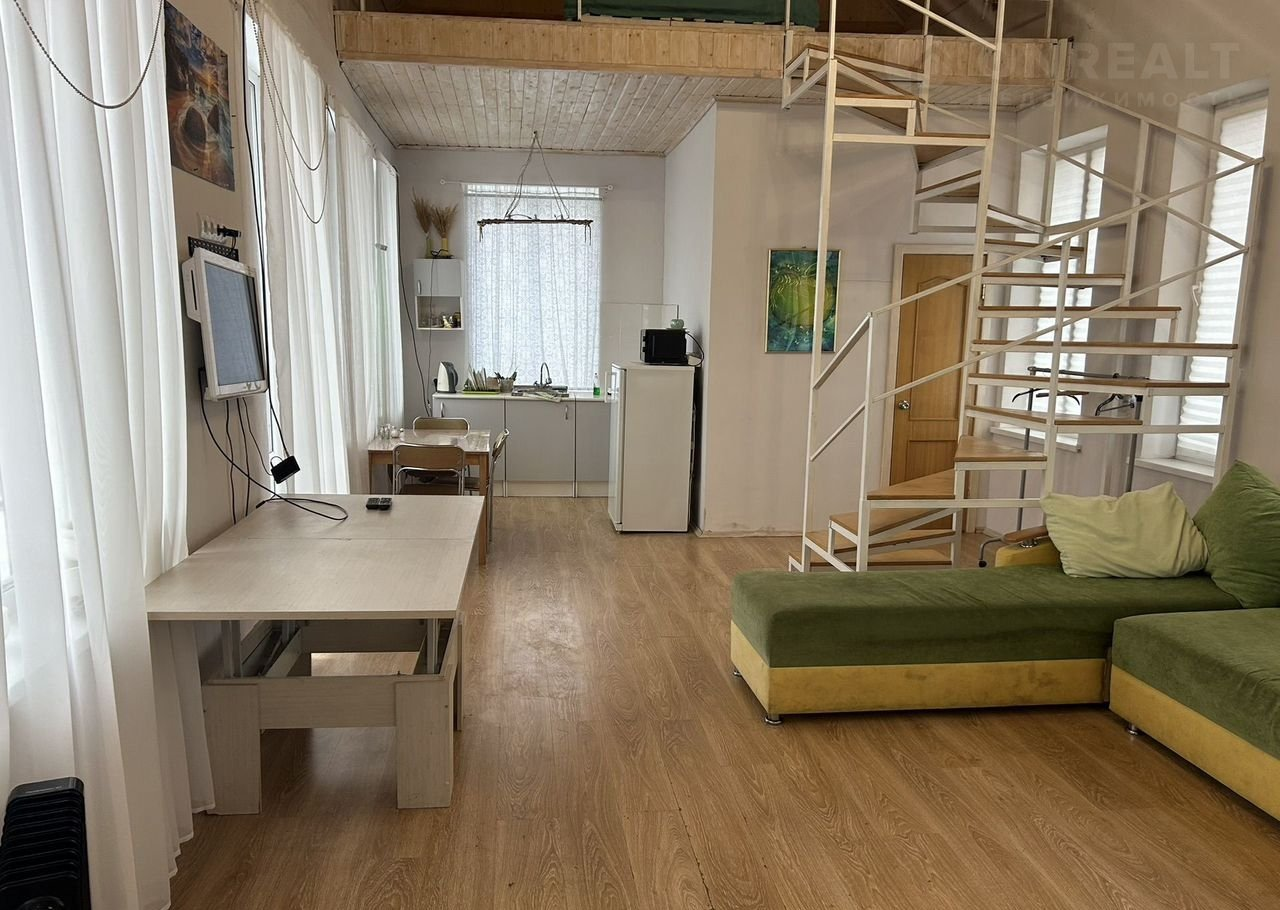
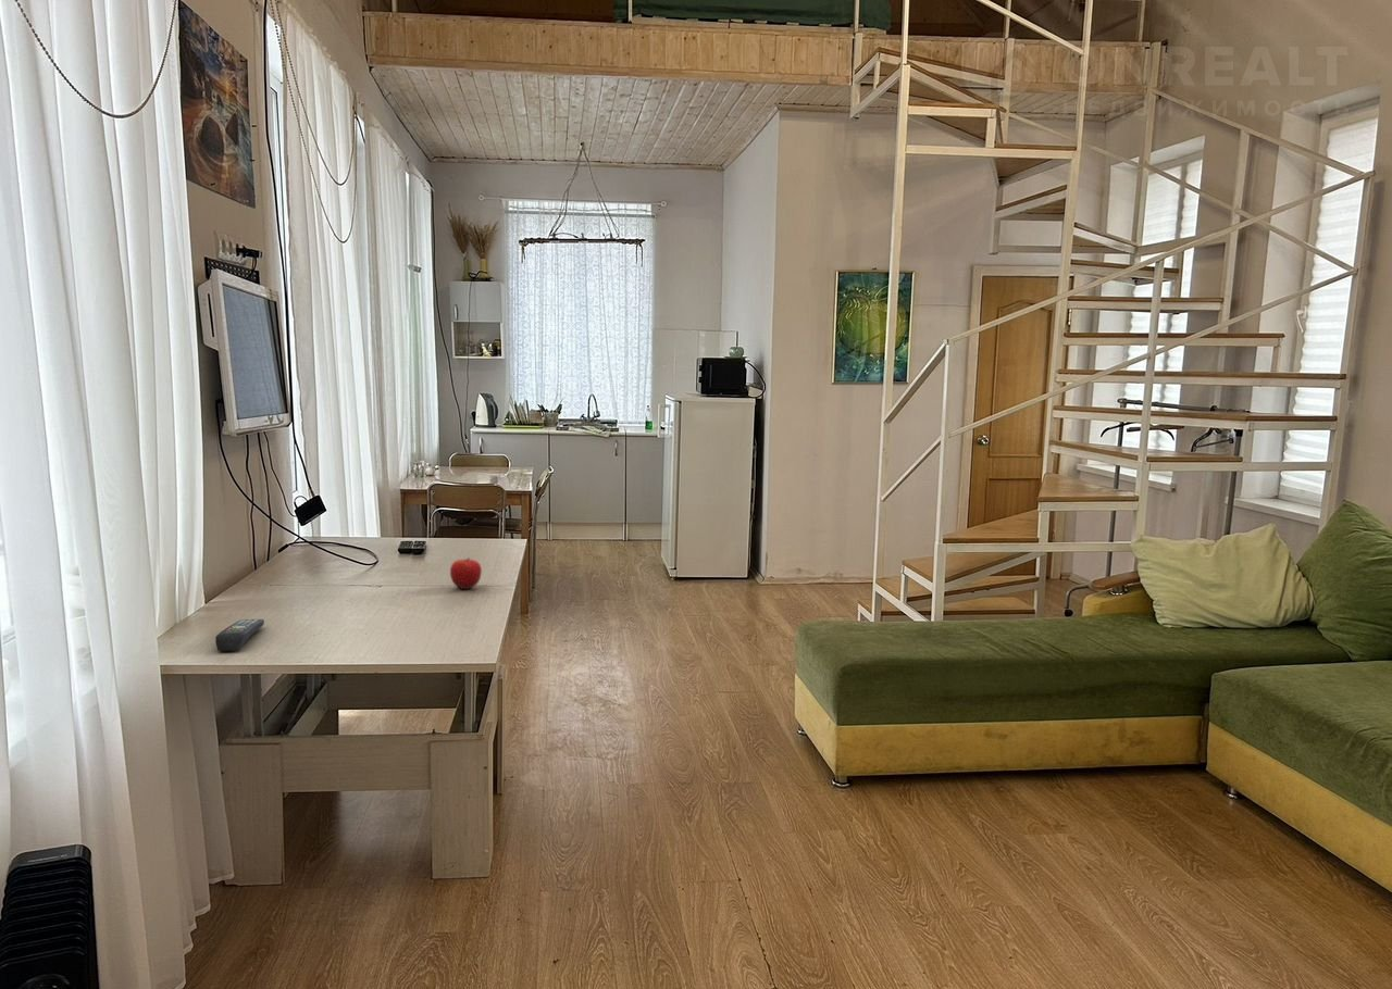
+ fruit (465, 572)
+ remote control (240, 631)
